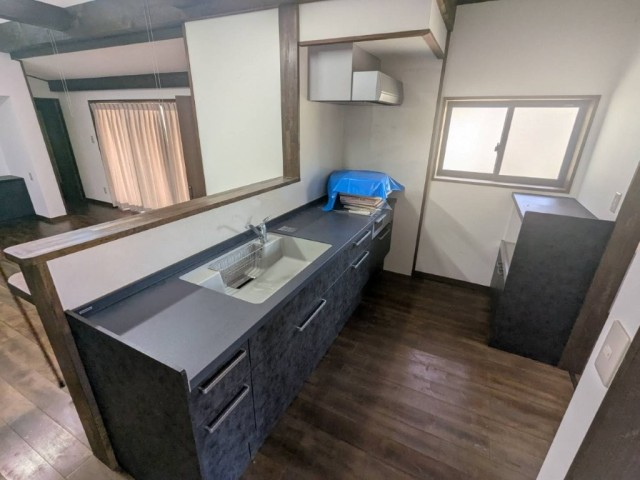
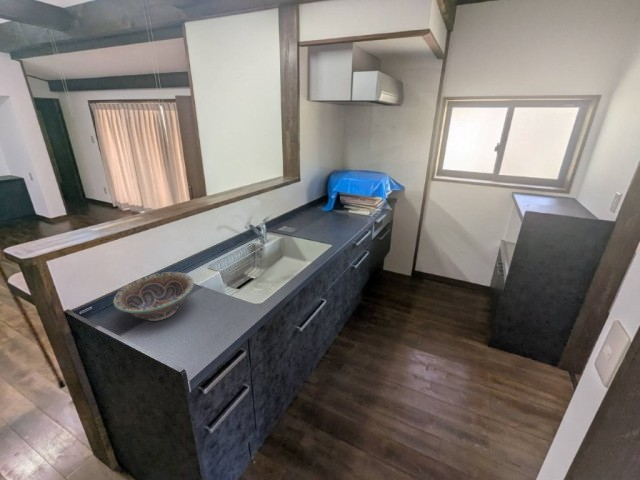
+ decorative bowl (157, 300)
